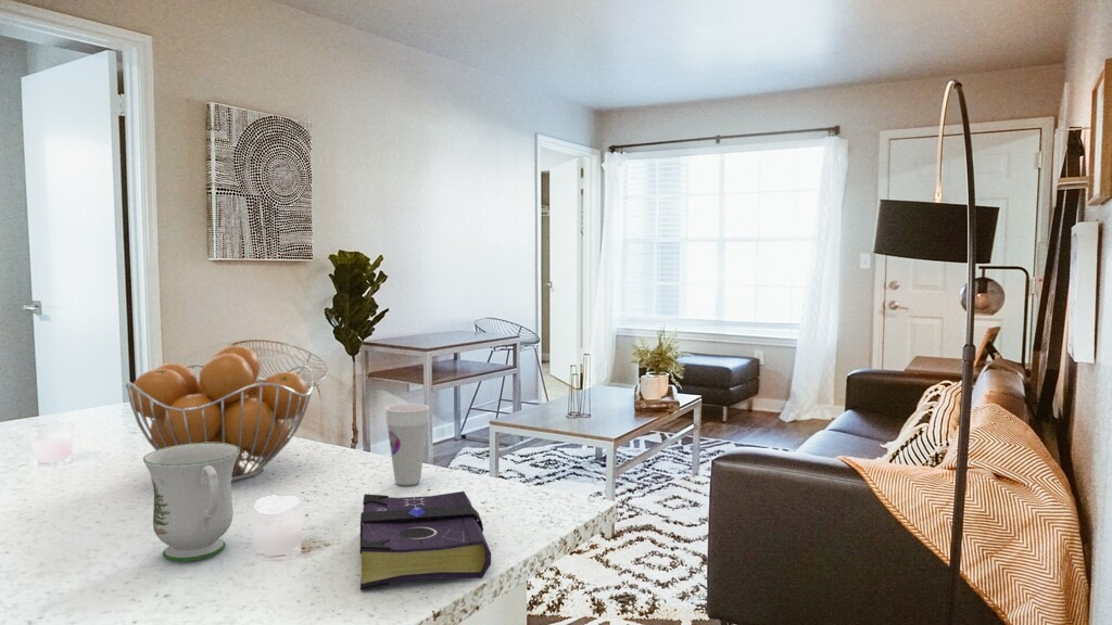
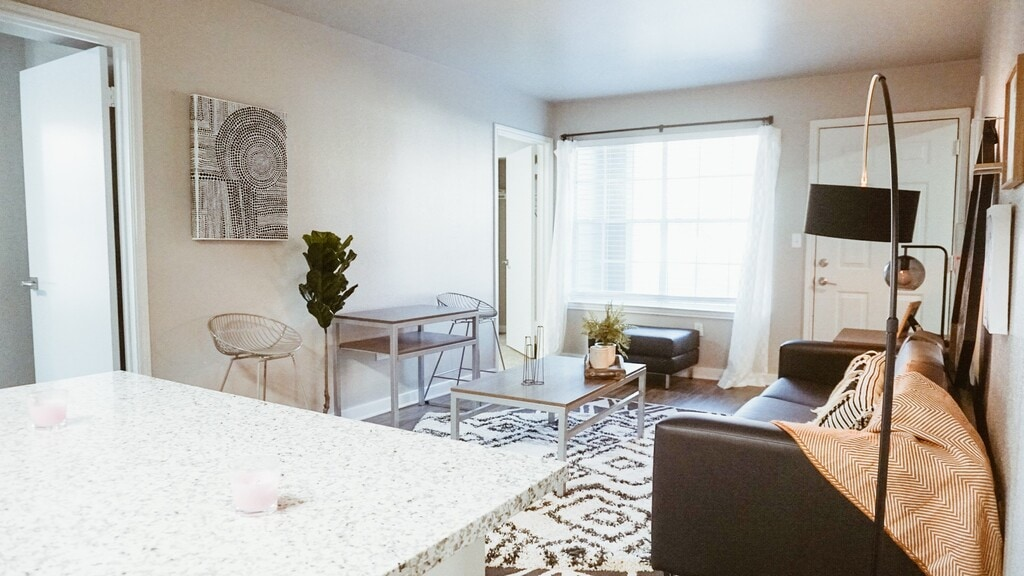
- cup (407, 444)
- fruit basket (225, 410)
- mug (198, 506)
- book (422, 532)
